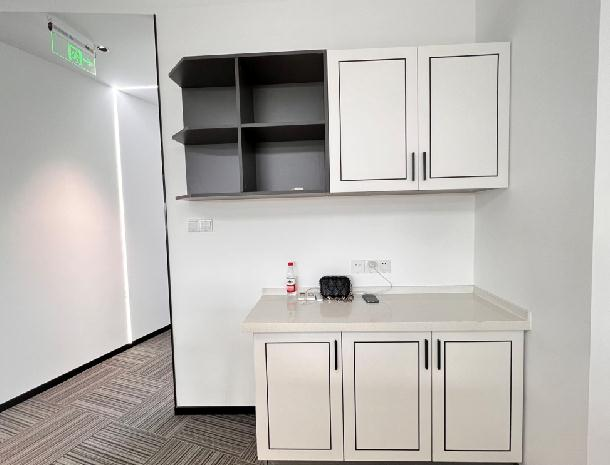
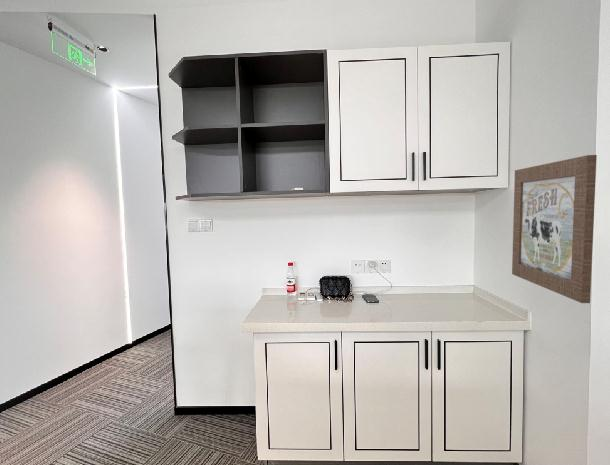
+ wall art (546, 225)
